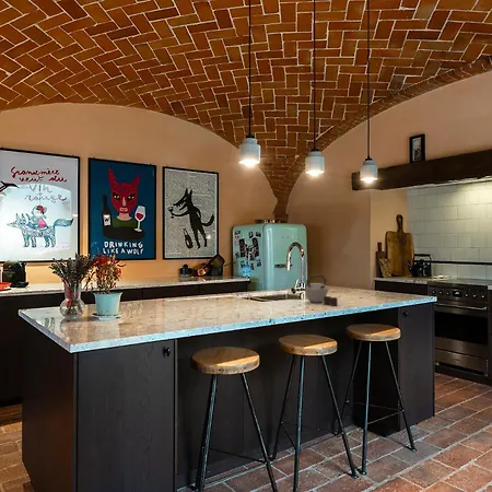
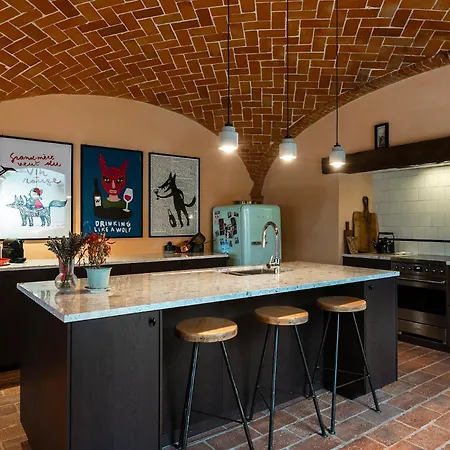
- kettle (323, 289)
